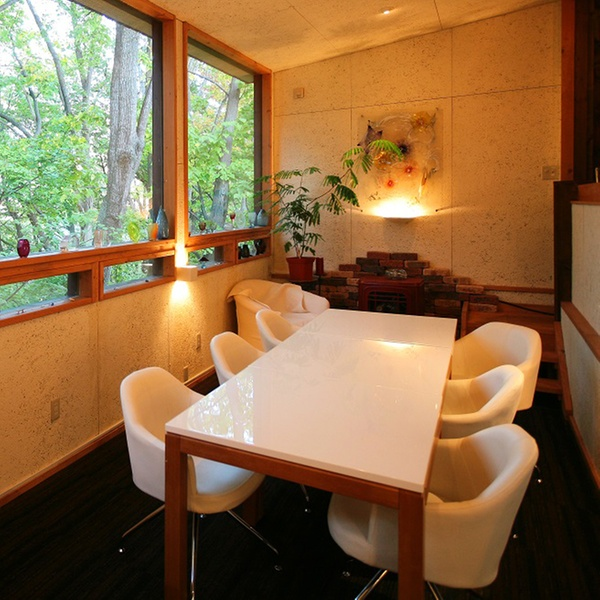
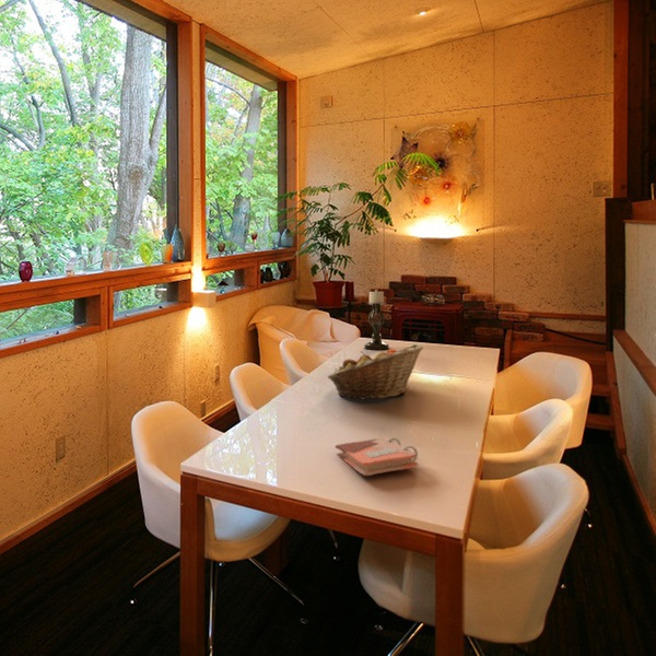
+ candle holder (375, 318)
+ fruit basket (376, 368)
+ phonebook (374, 453)
